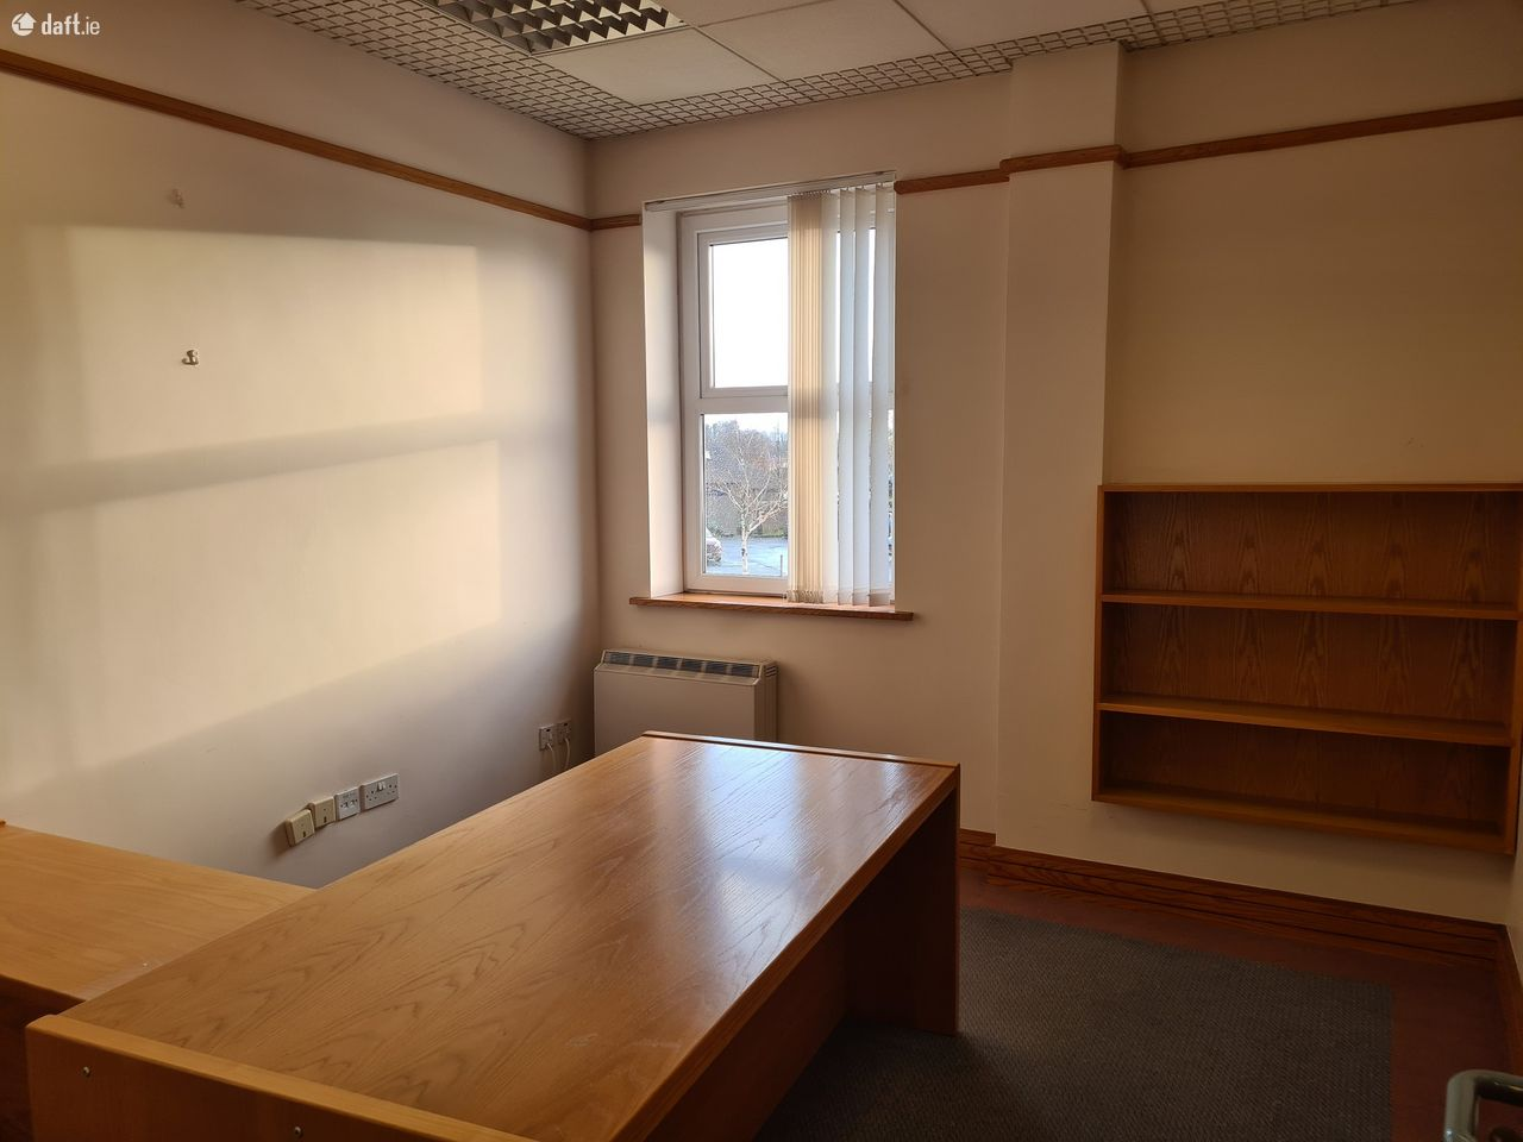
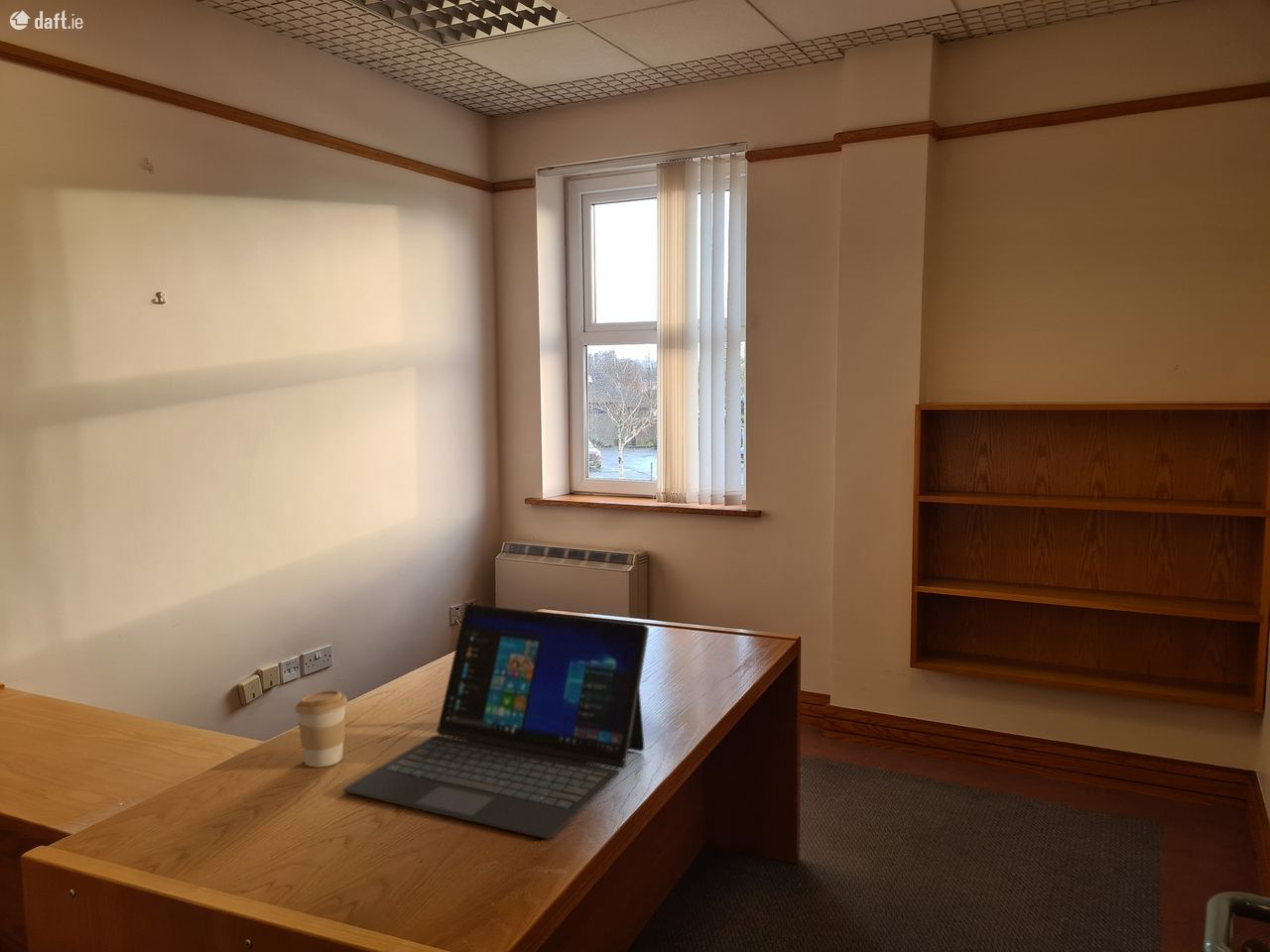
+ coffee cup (321, 726)
+ laptop (502, 703)
